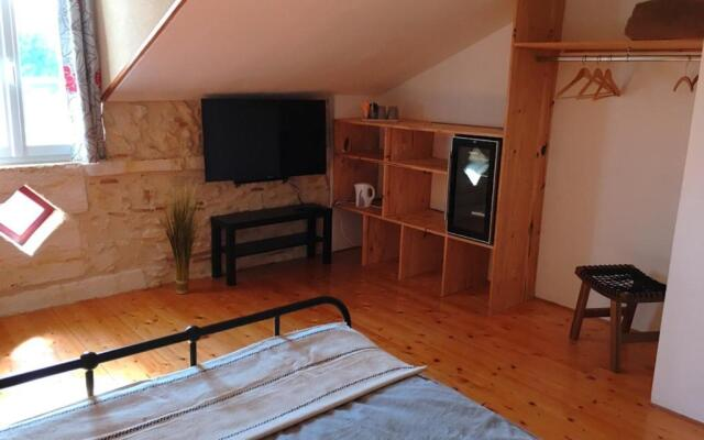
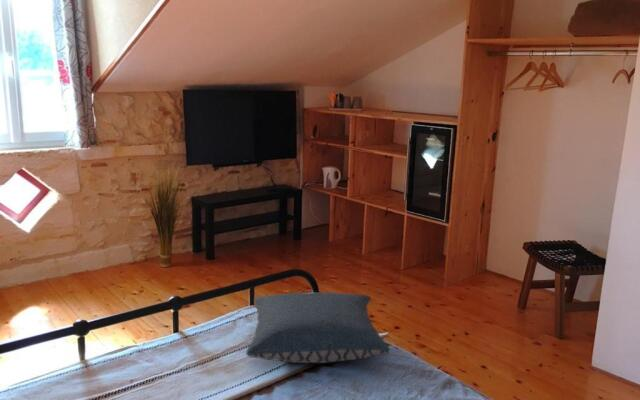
+ pillow (315, 324)
